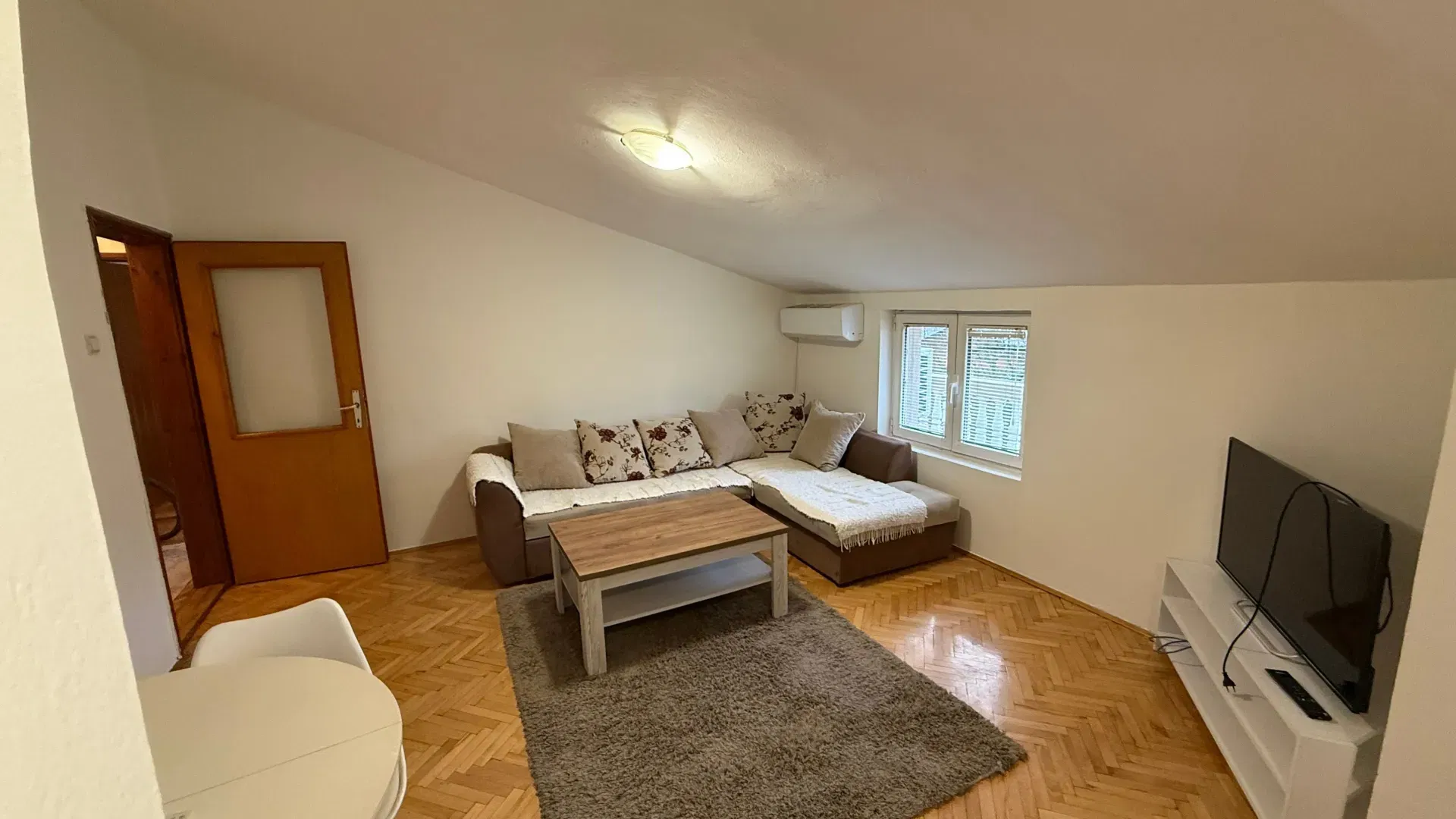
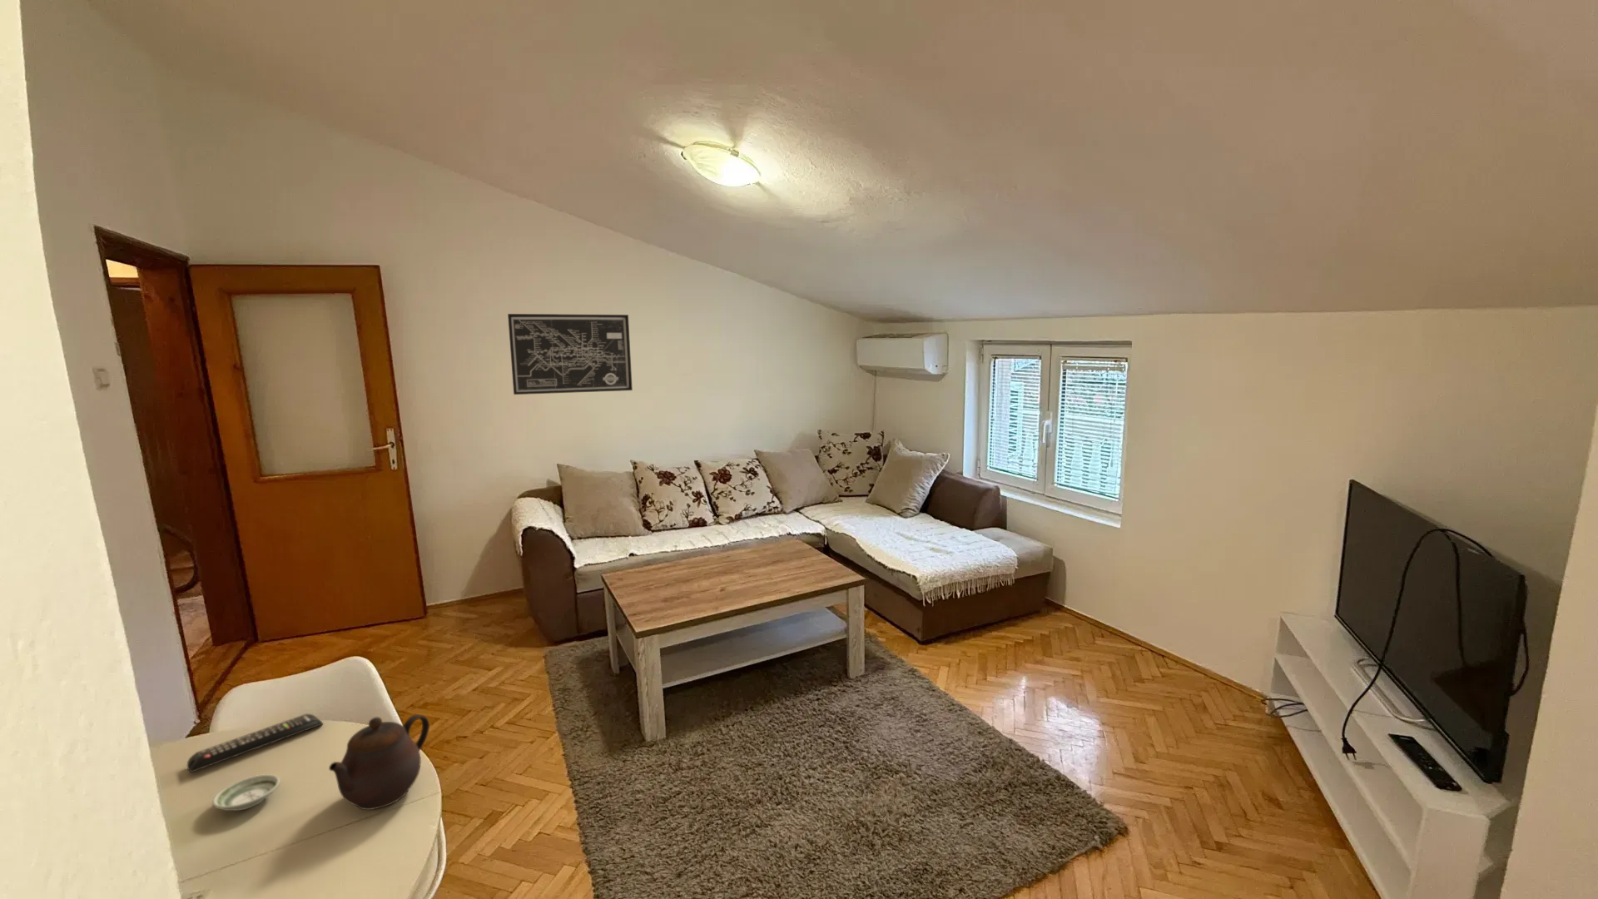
+ remote control (258, 740)
+ teapot (383, 754)
+ wall art (572, 353)
+ saucer (247, 795)
